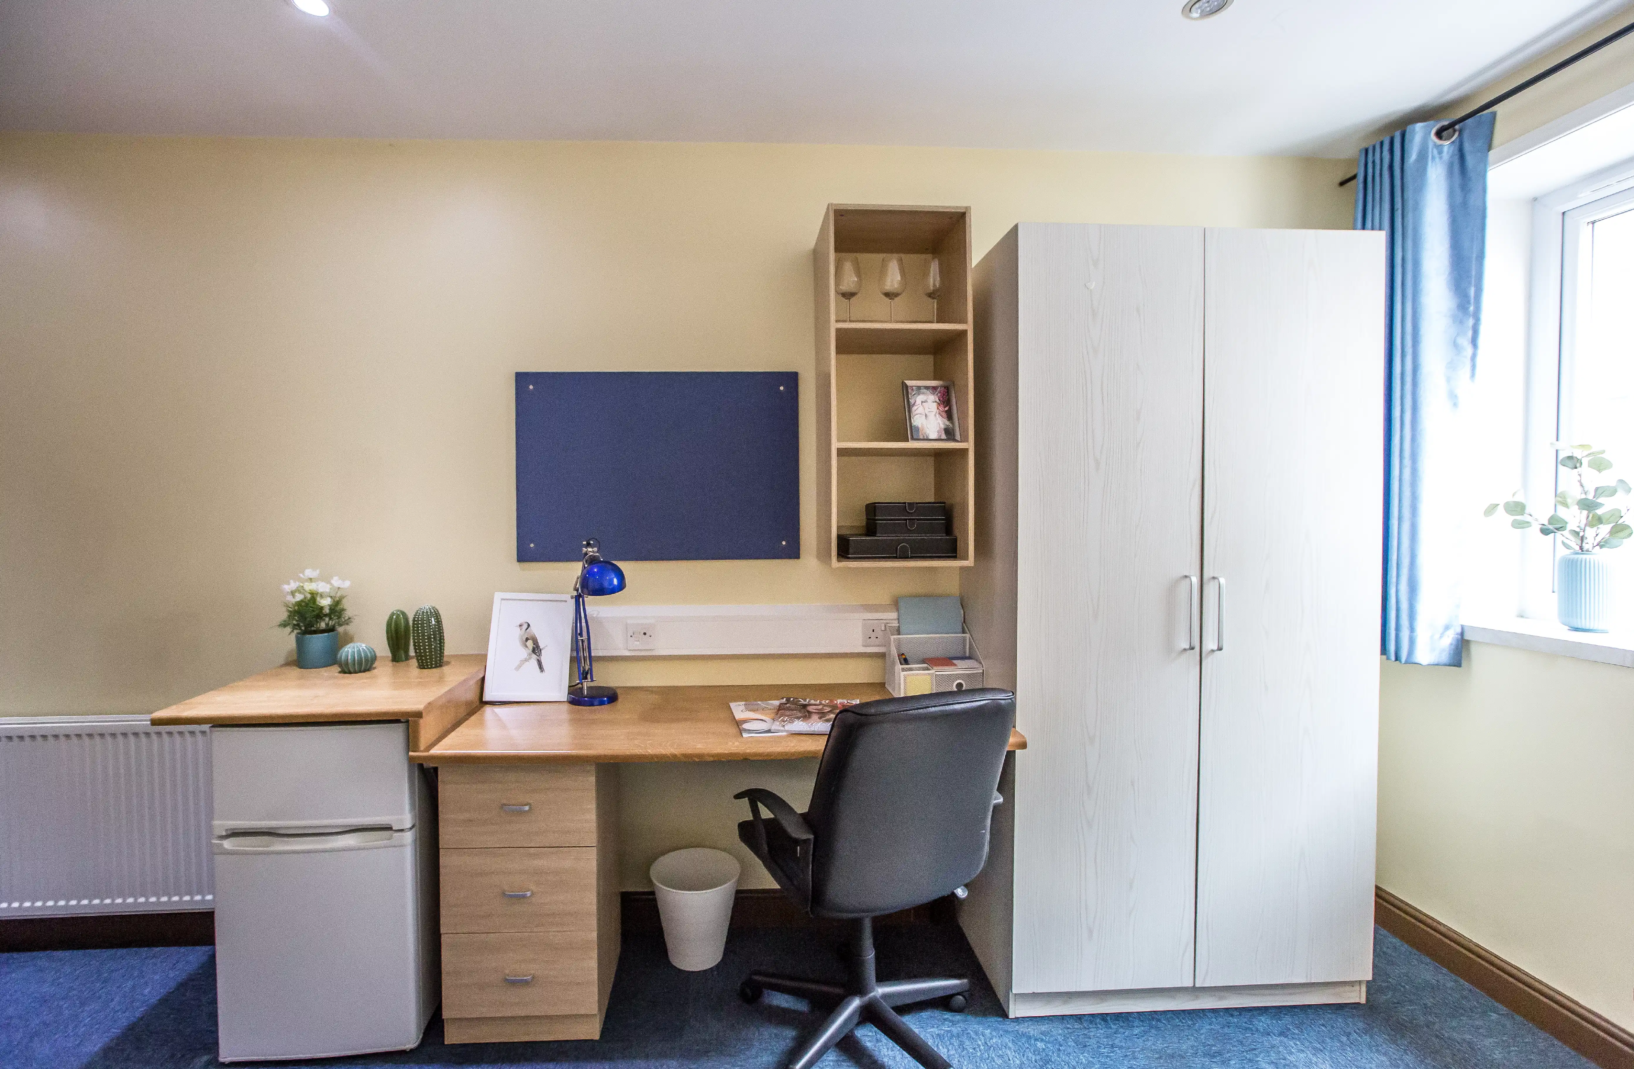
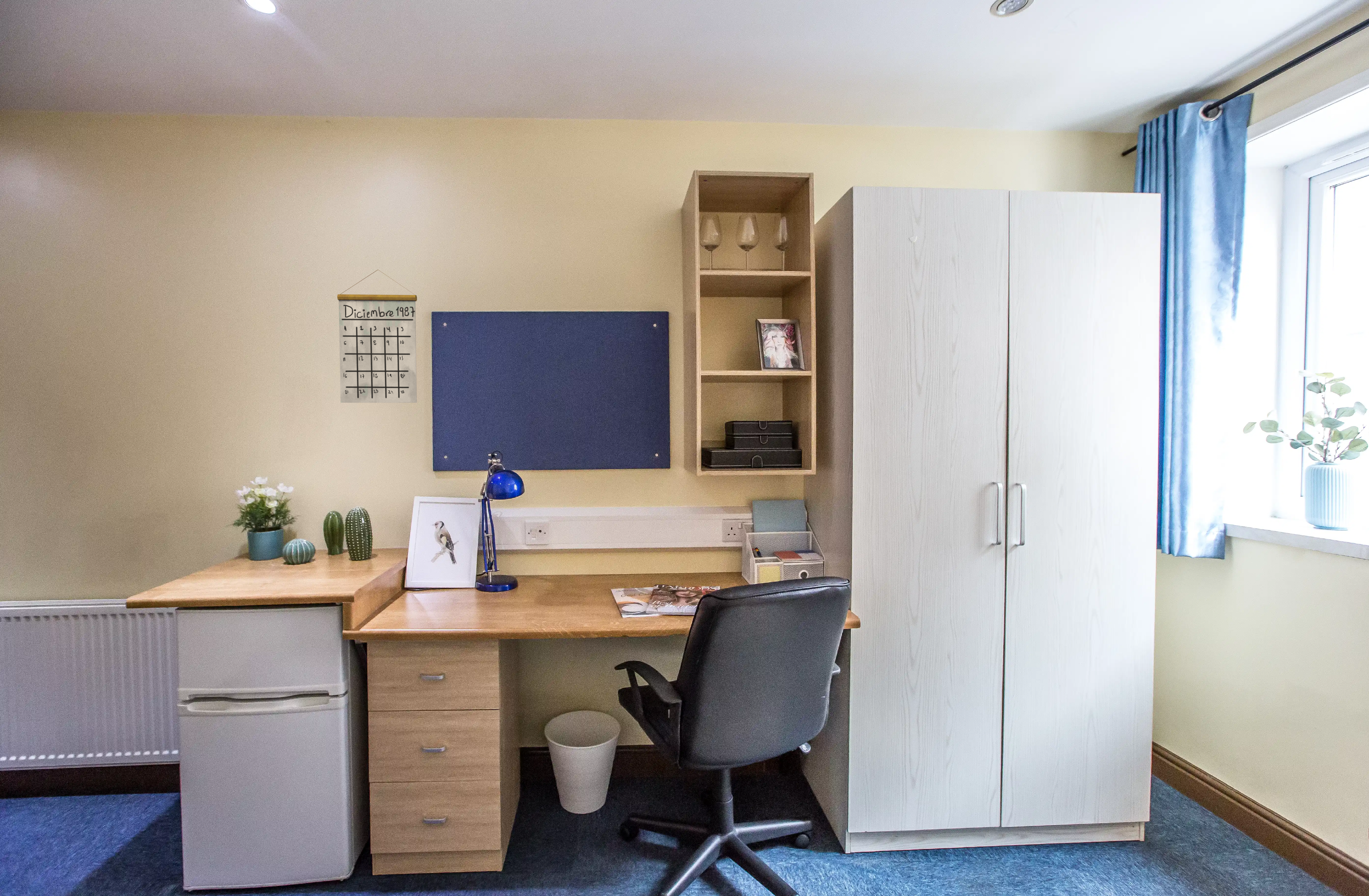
+ calendar (378, 336)
